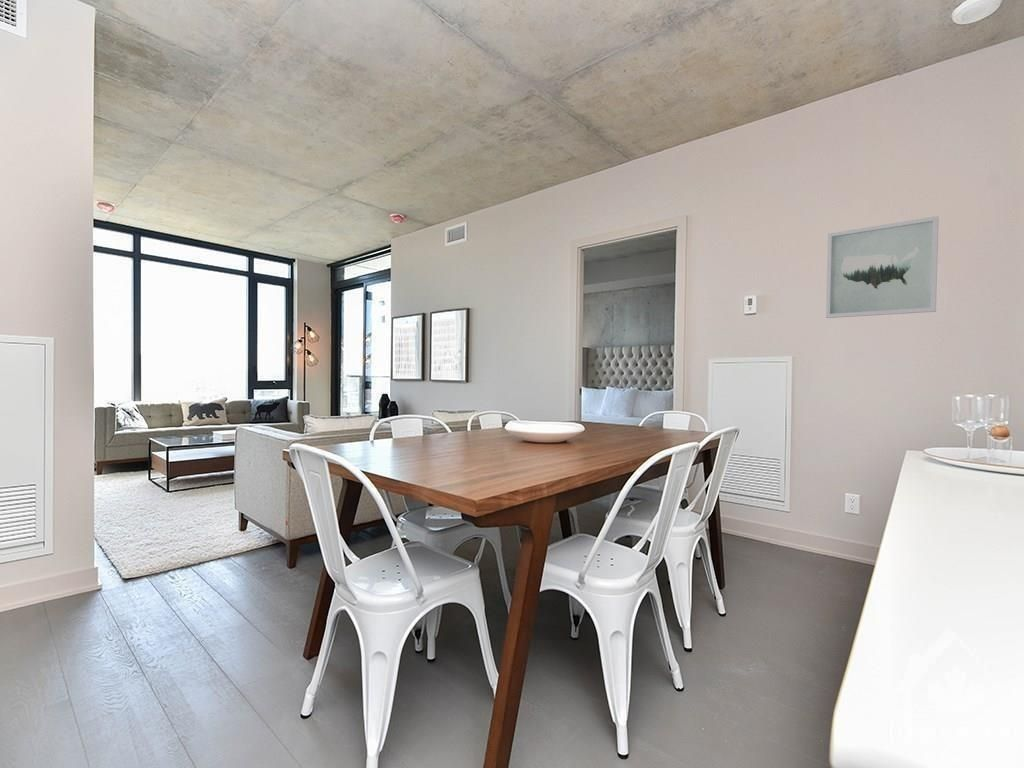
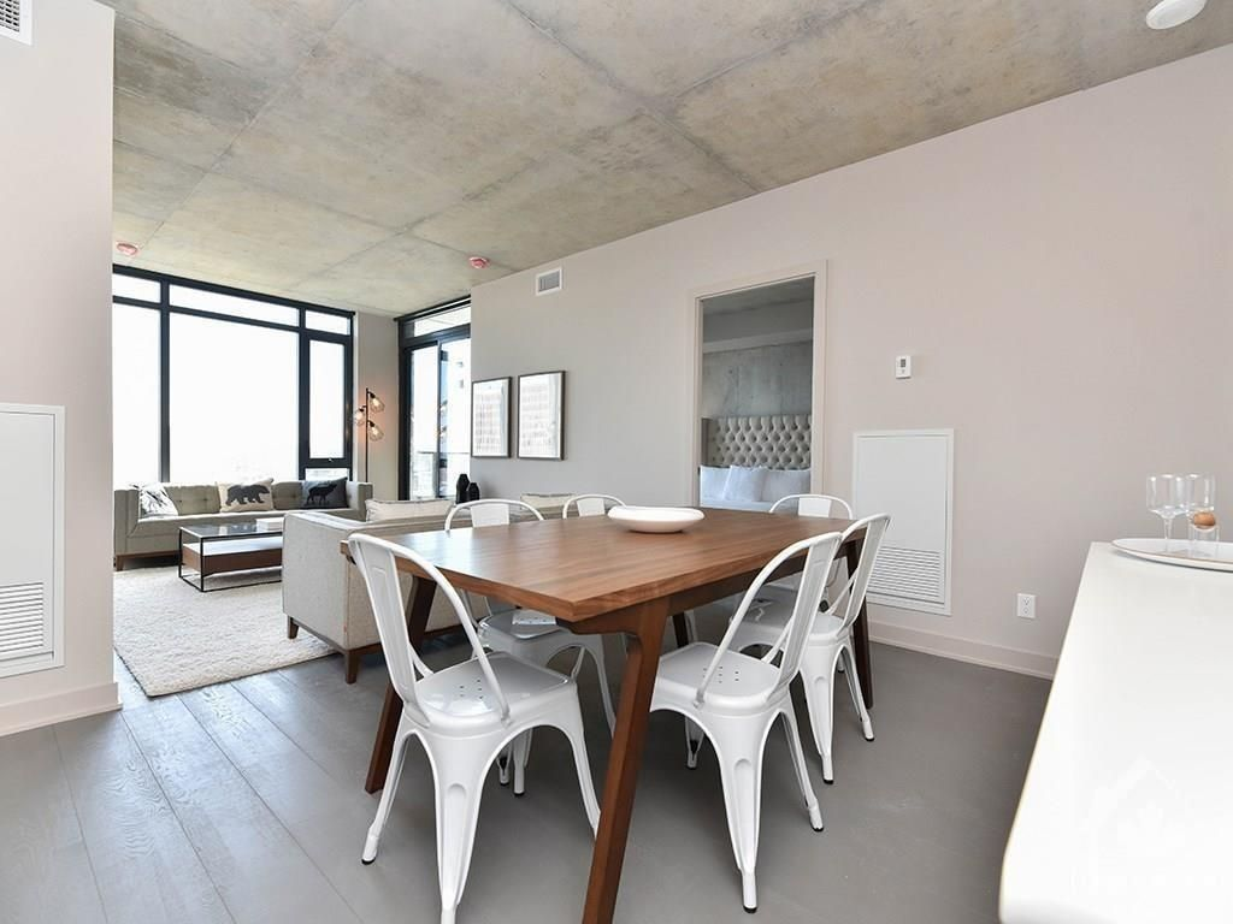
- wall art (878, 270)
